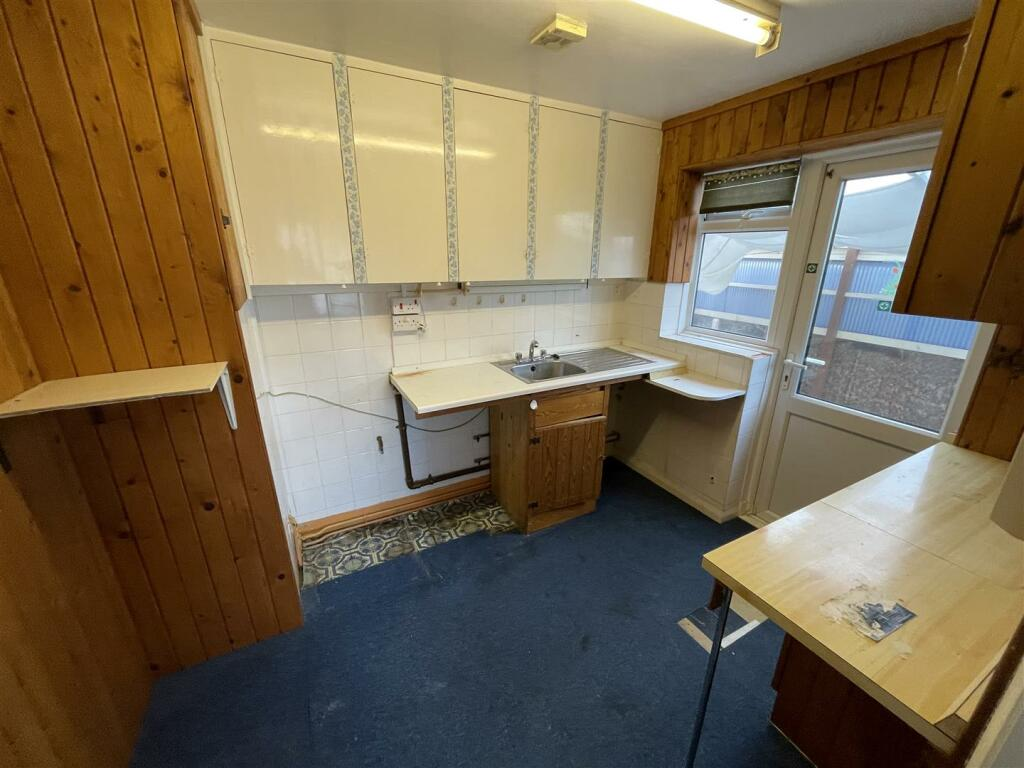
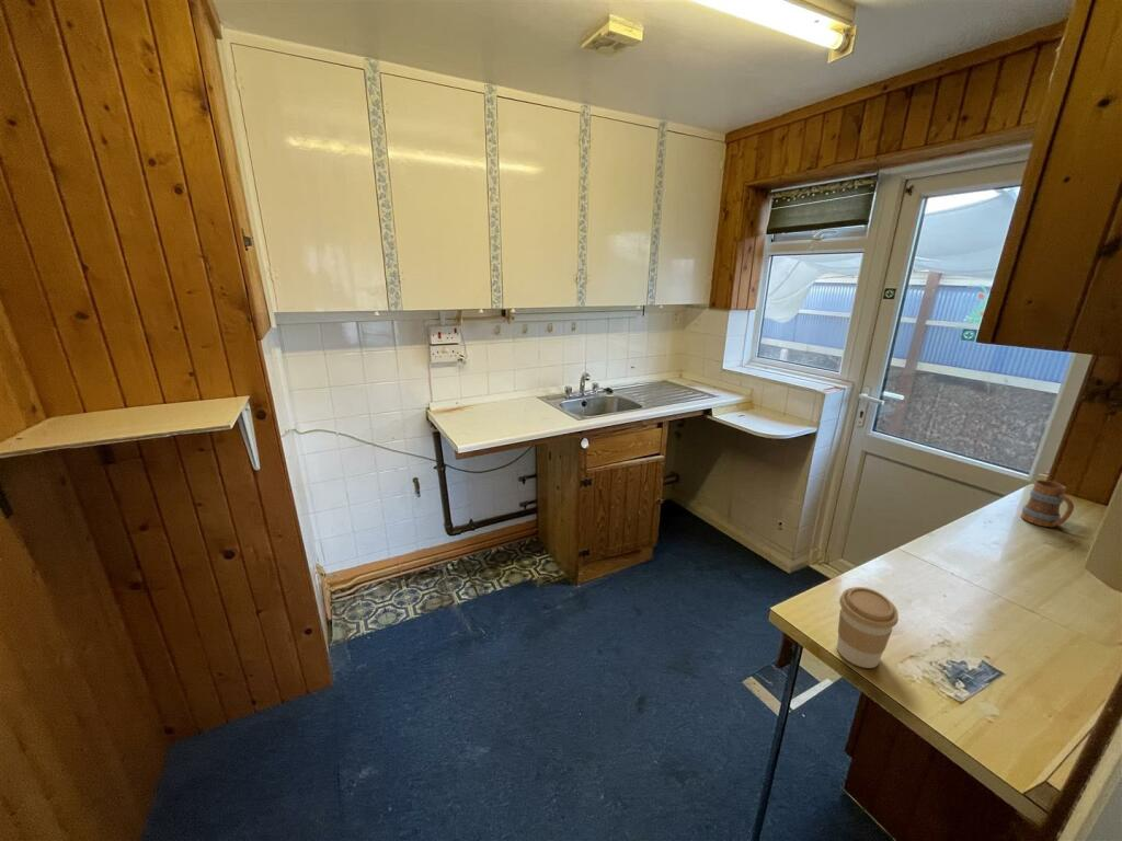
+ coffee cup (863, 626)
+ mug (1050, 505)
